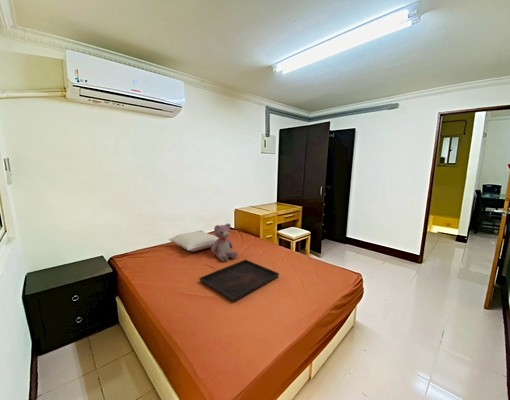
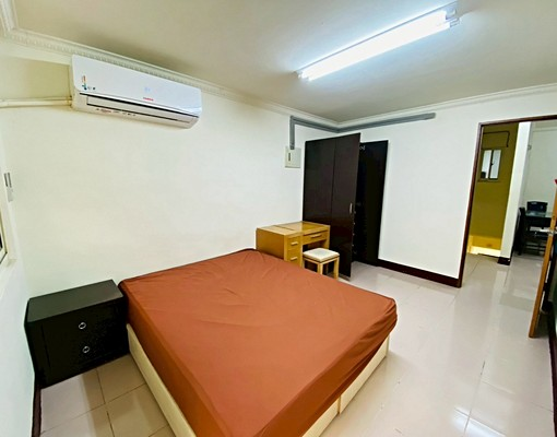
- serving tray (240, 277)
- pillow (196, 240)
- teddy bear (224, 241)
